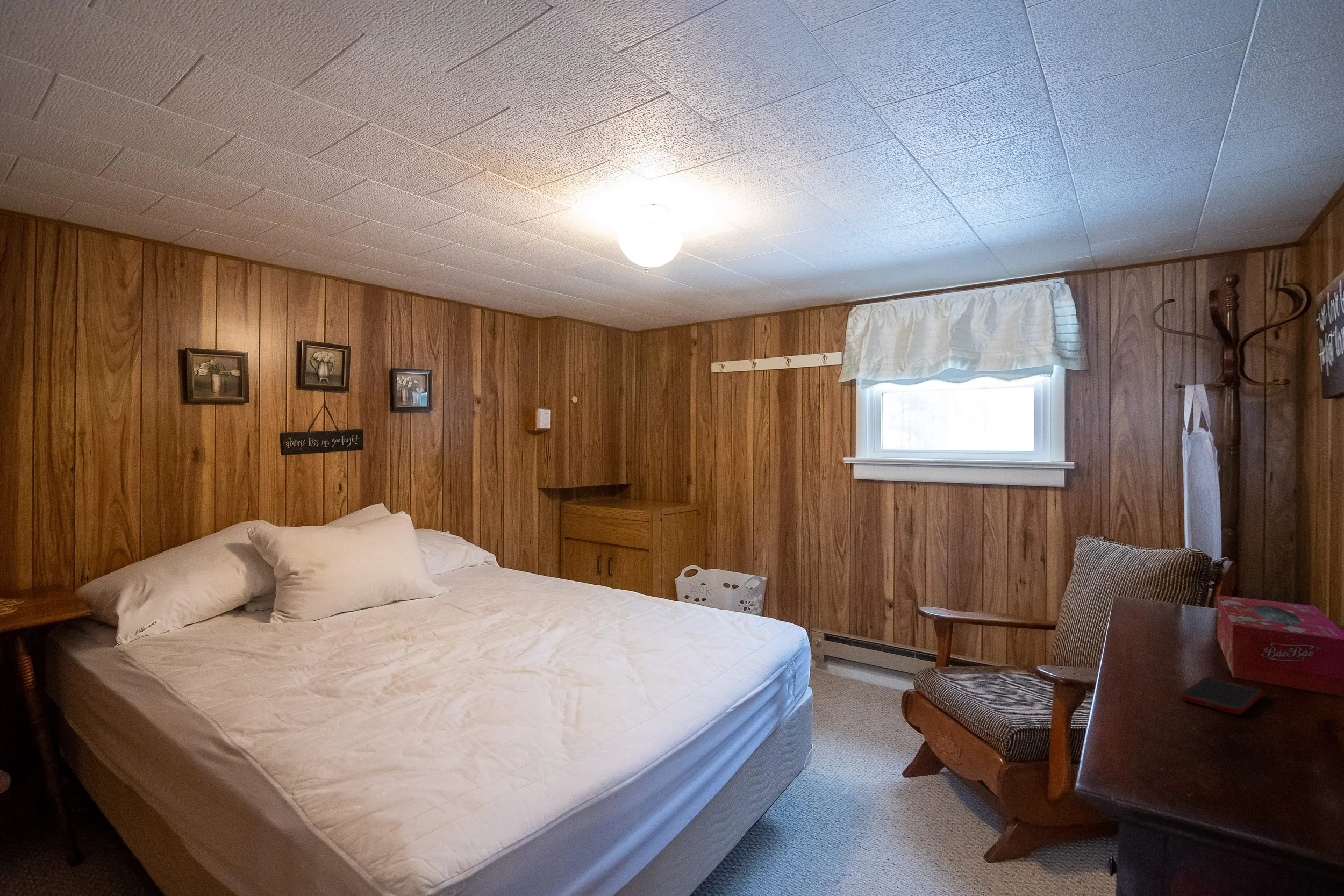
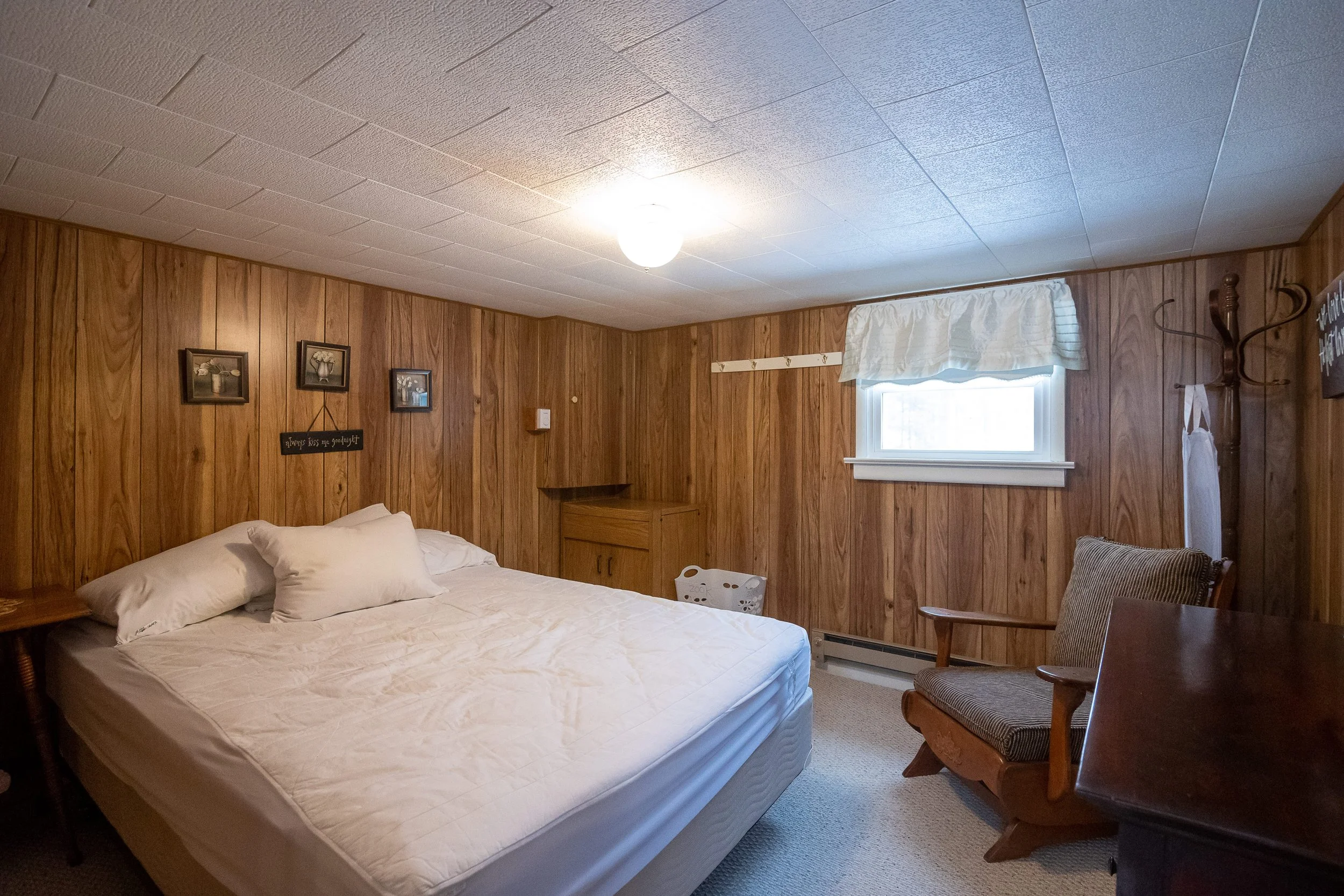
- tissue box (1276, 640)
- cell phone (1222, 694)
